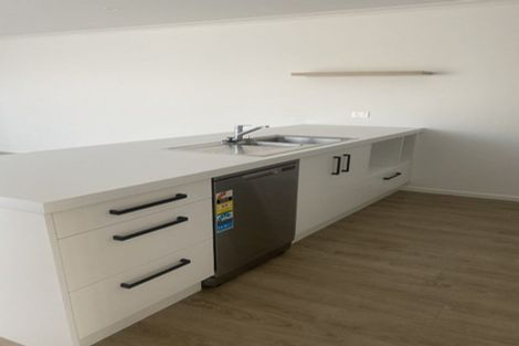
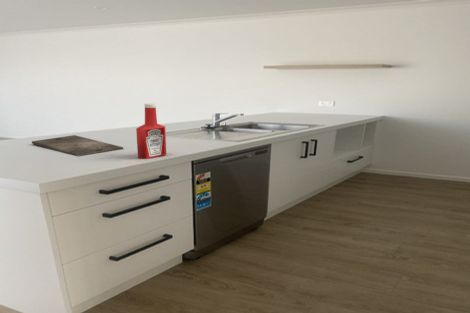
+ soap bottle (151, 130)
+ cutting board (76, 145)
